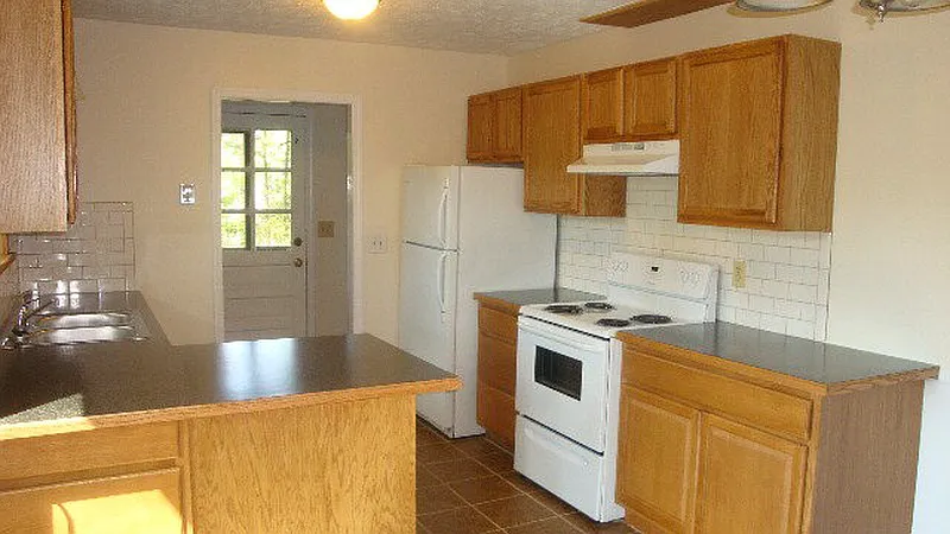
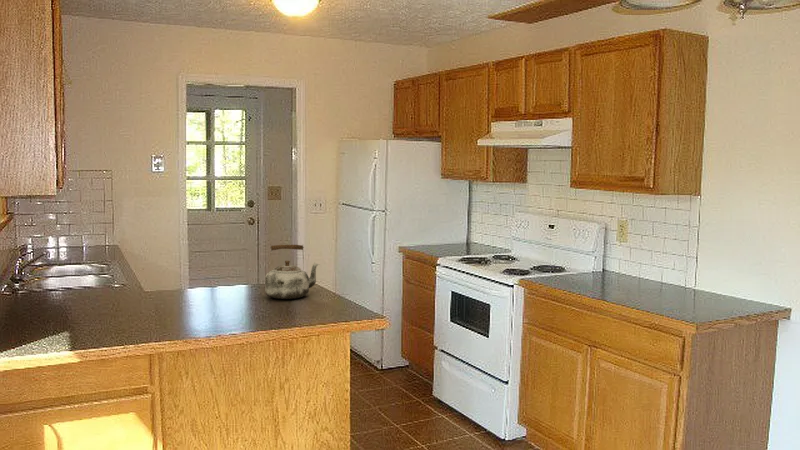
+ kettle (292, 270)
